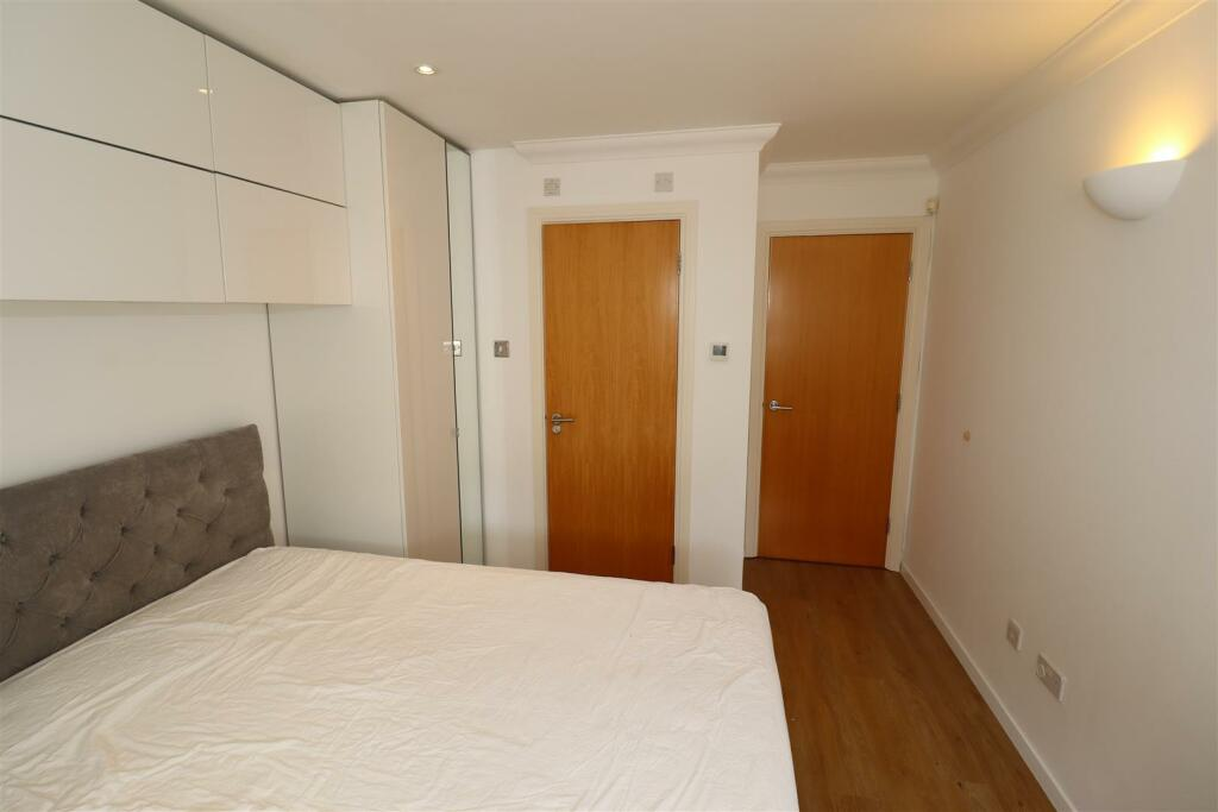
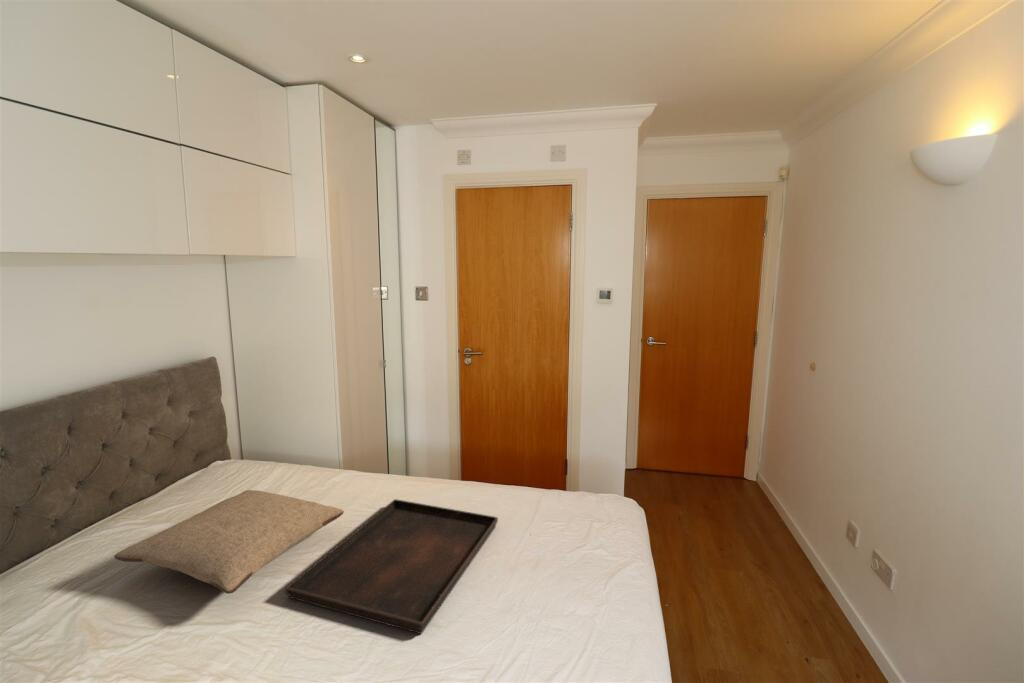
+ pillow (240, 533)
+ serving tray (405, 553)
